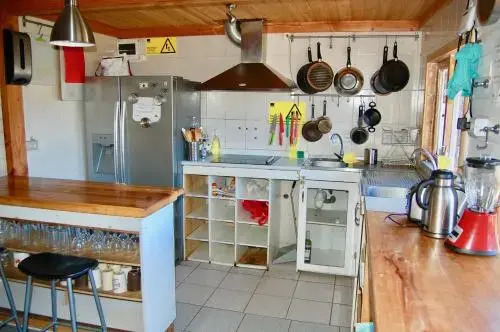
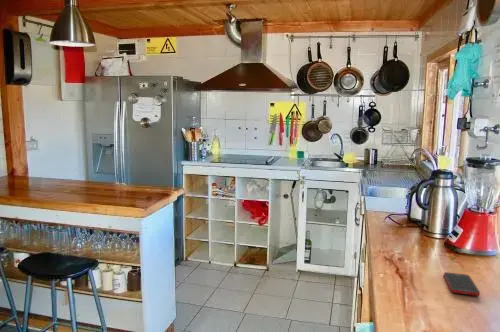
+ cell phone (460, 283)
